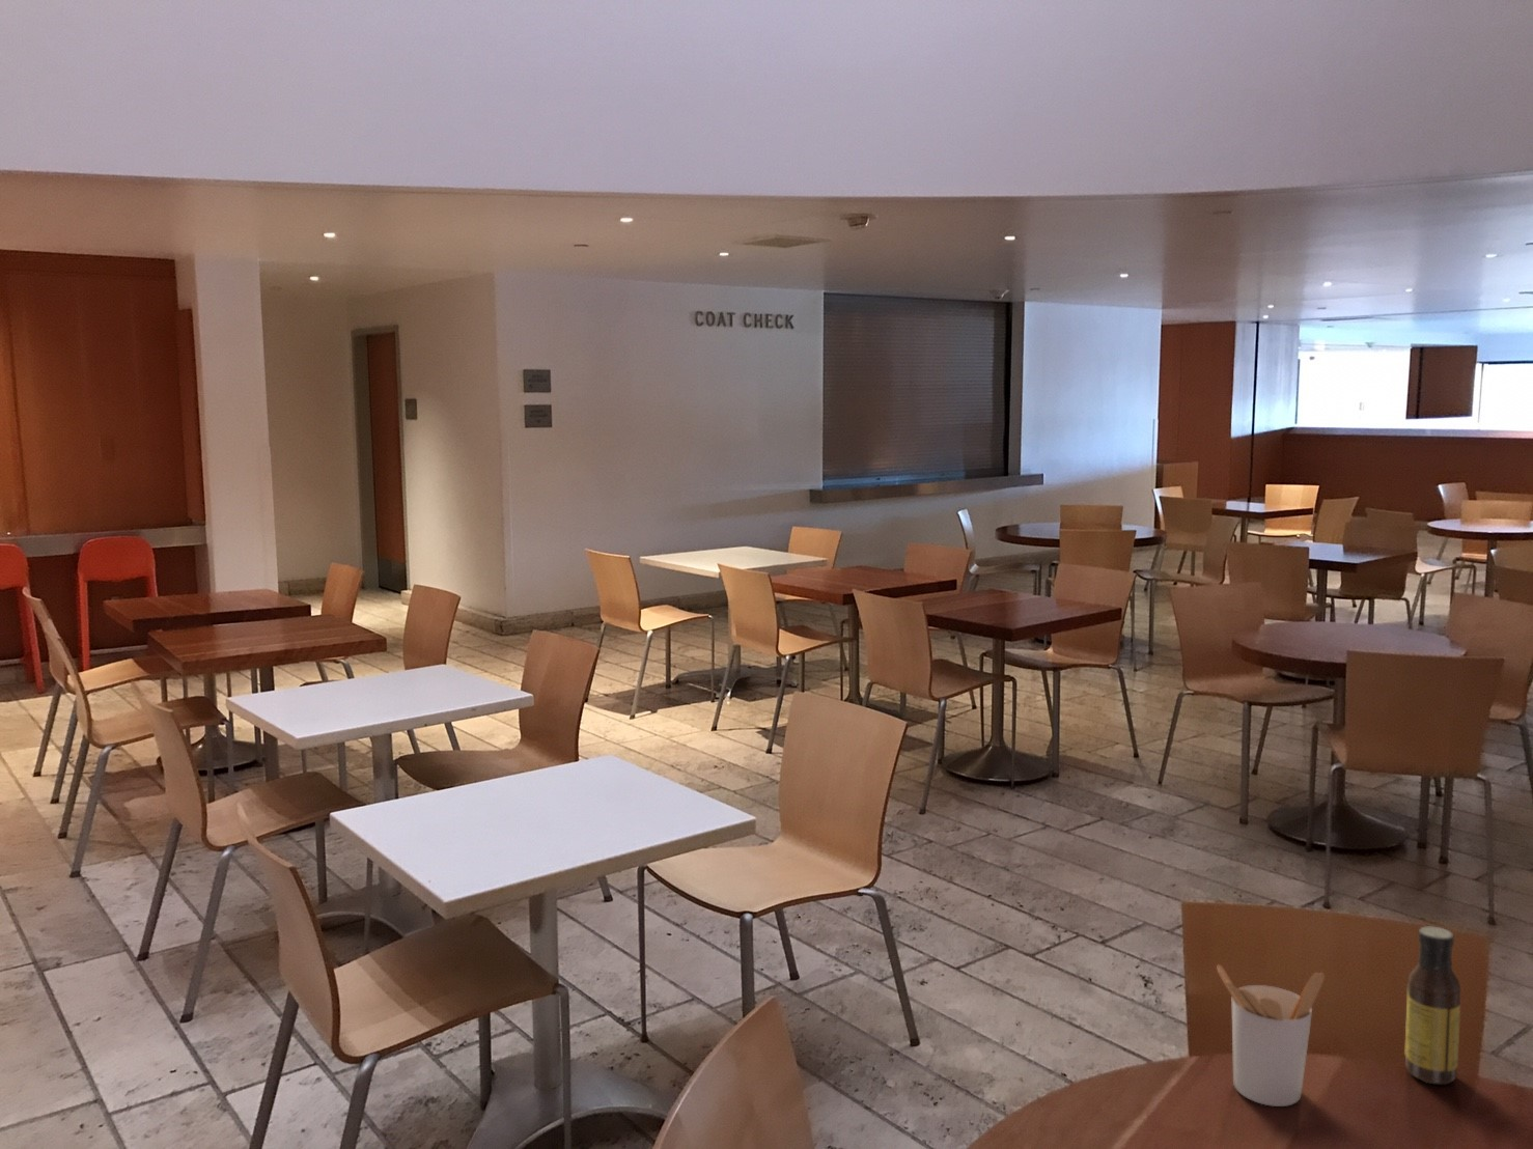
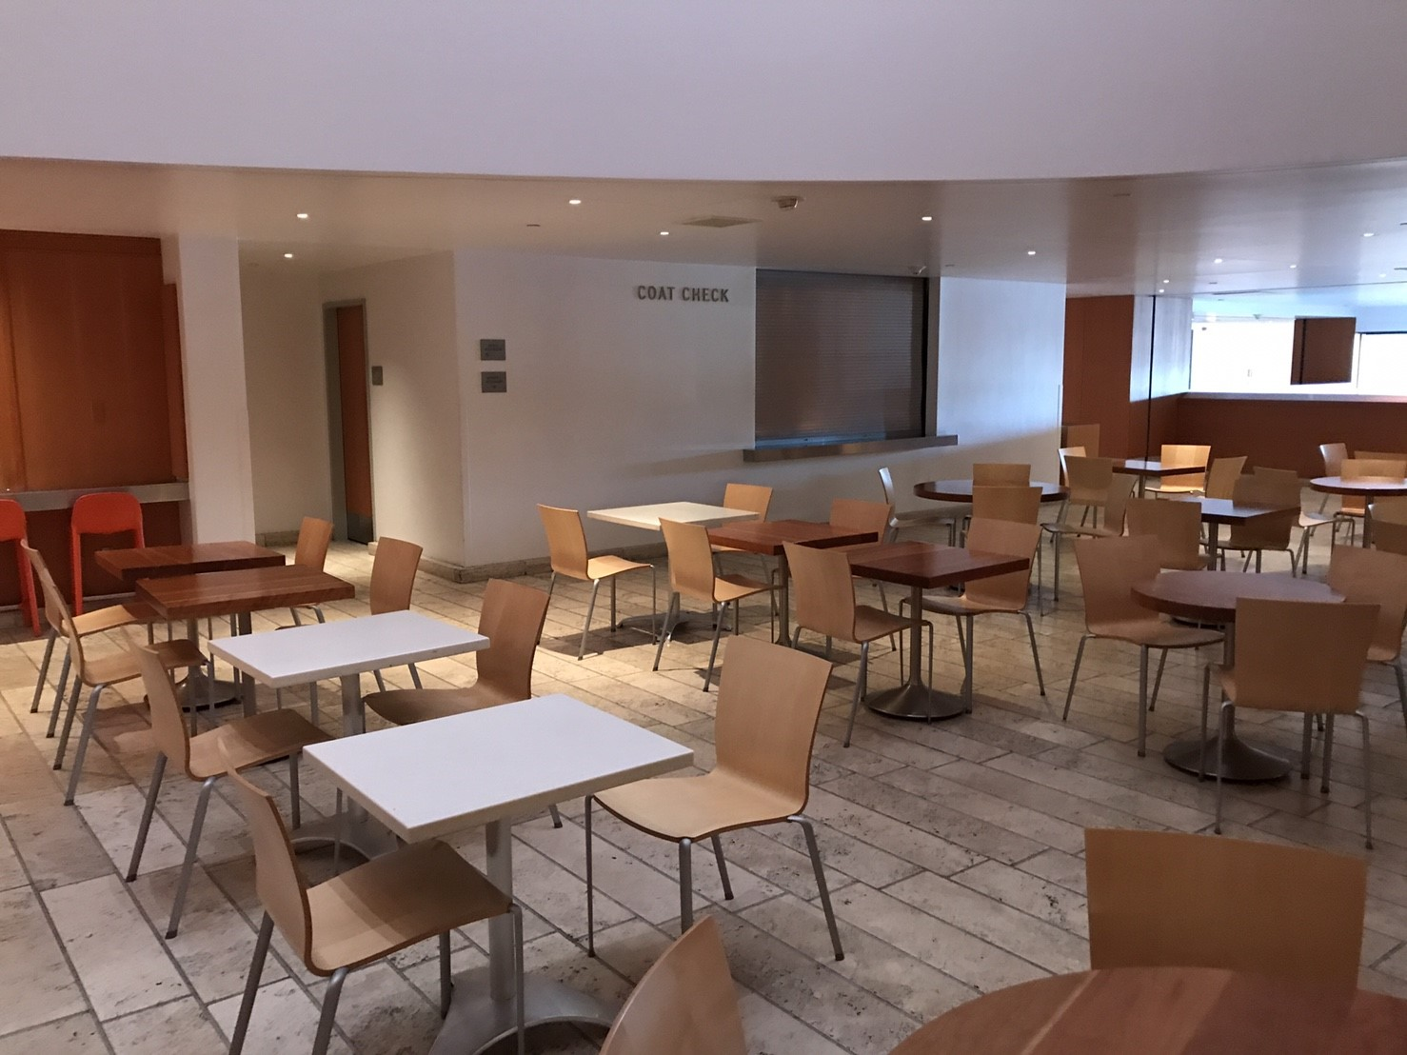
- utensil holder (1264, 1032)
- sauce bottle (1434, 1003)
